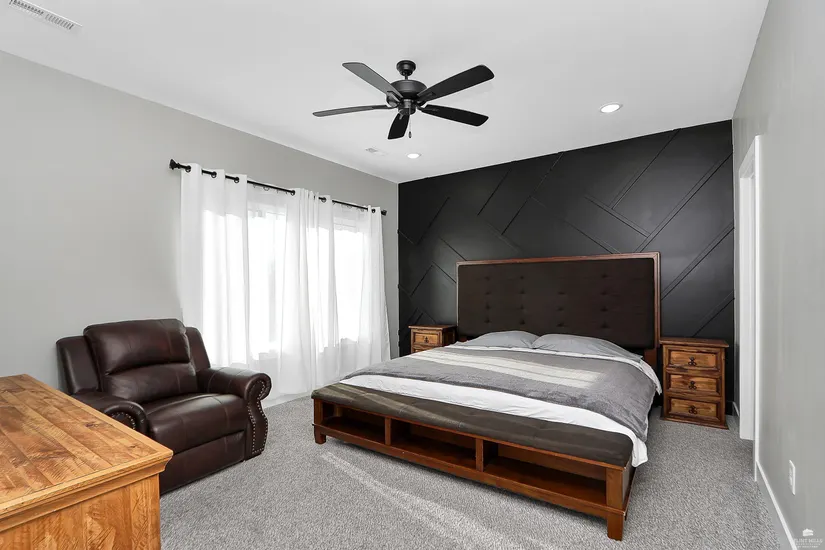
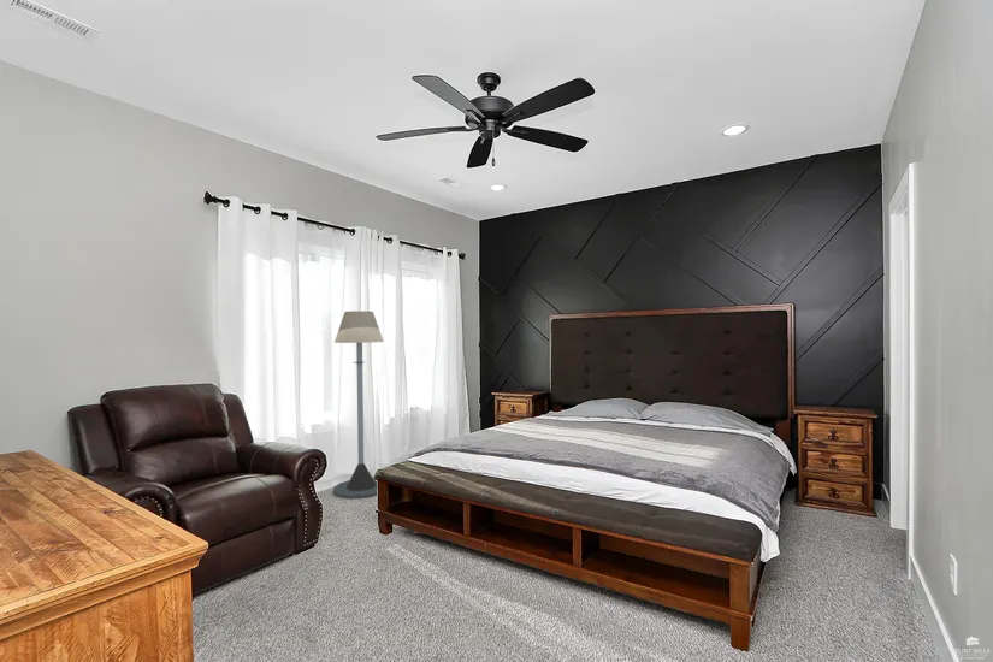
+ floor lamp (360, 400)
